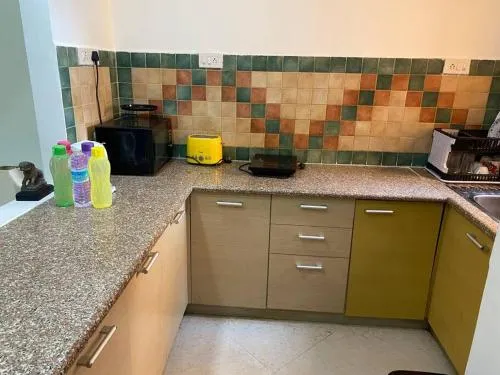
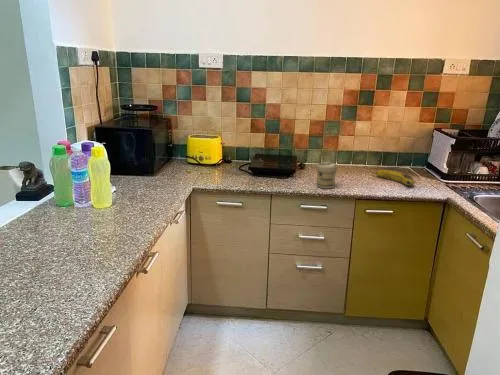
+ jar (326, 175)
+ fruit (393, 177)
